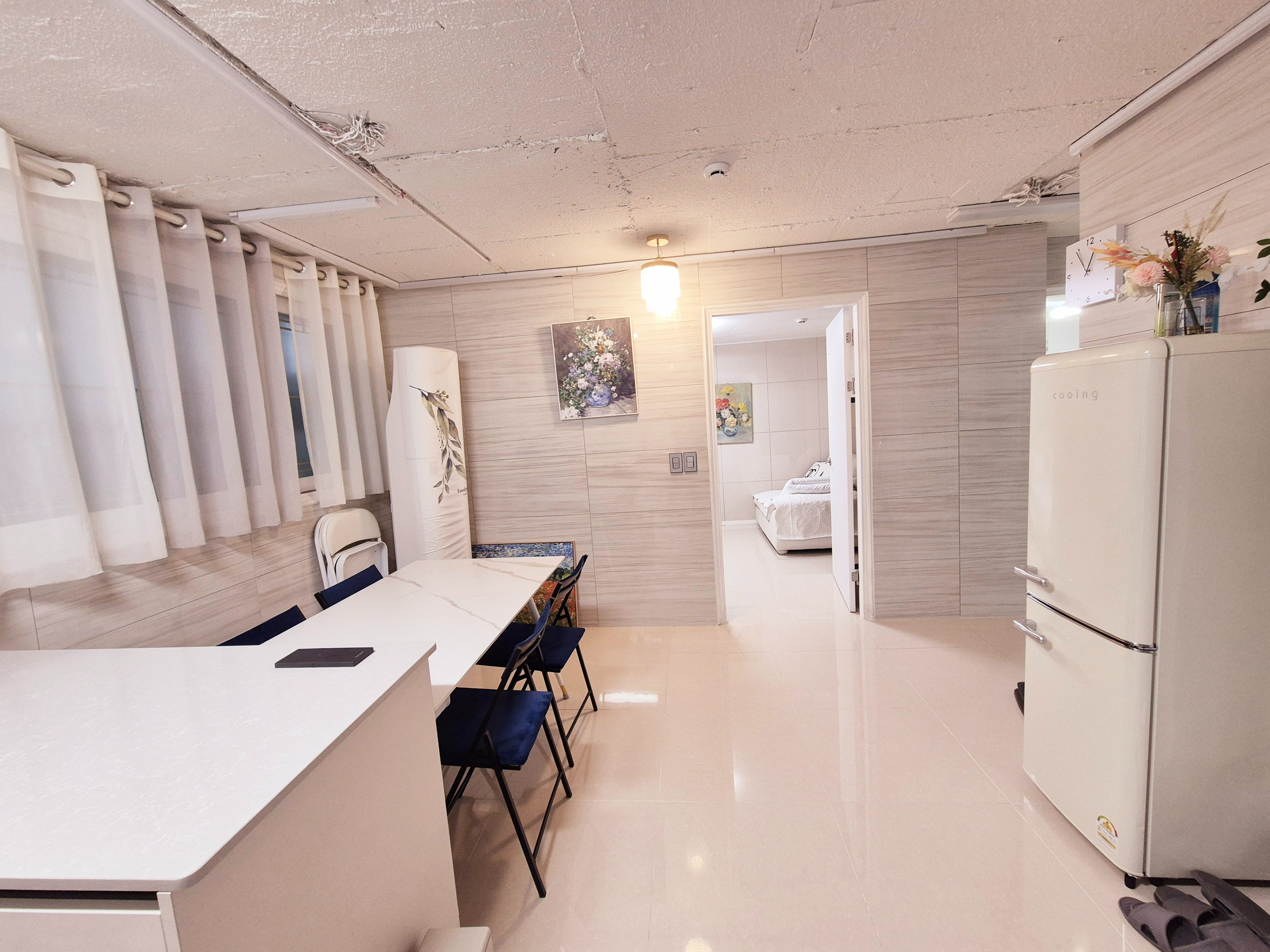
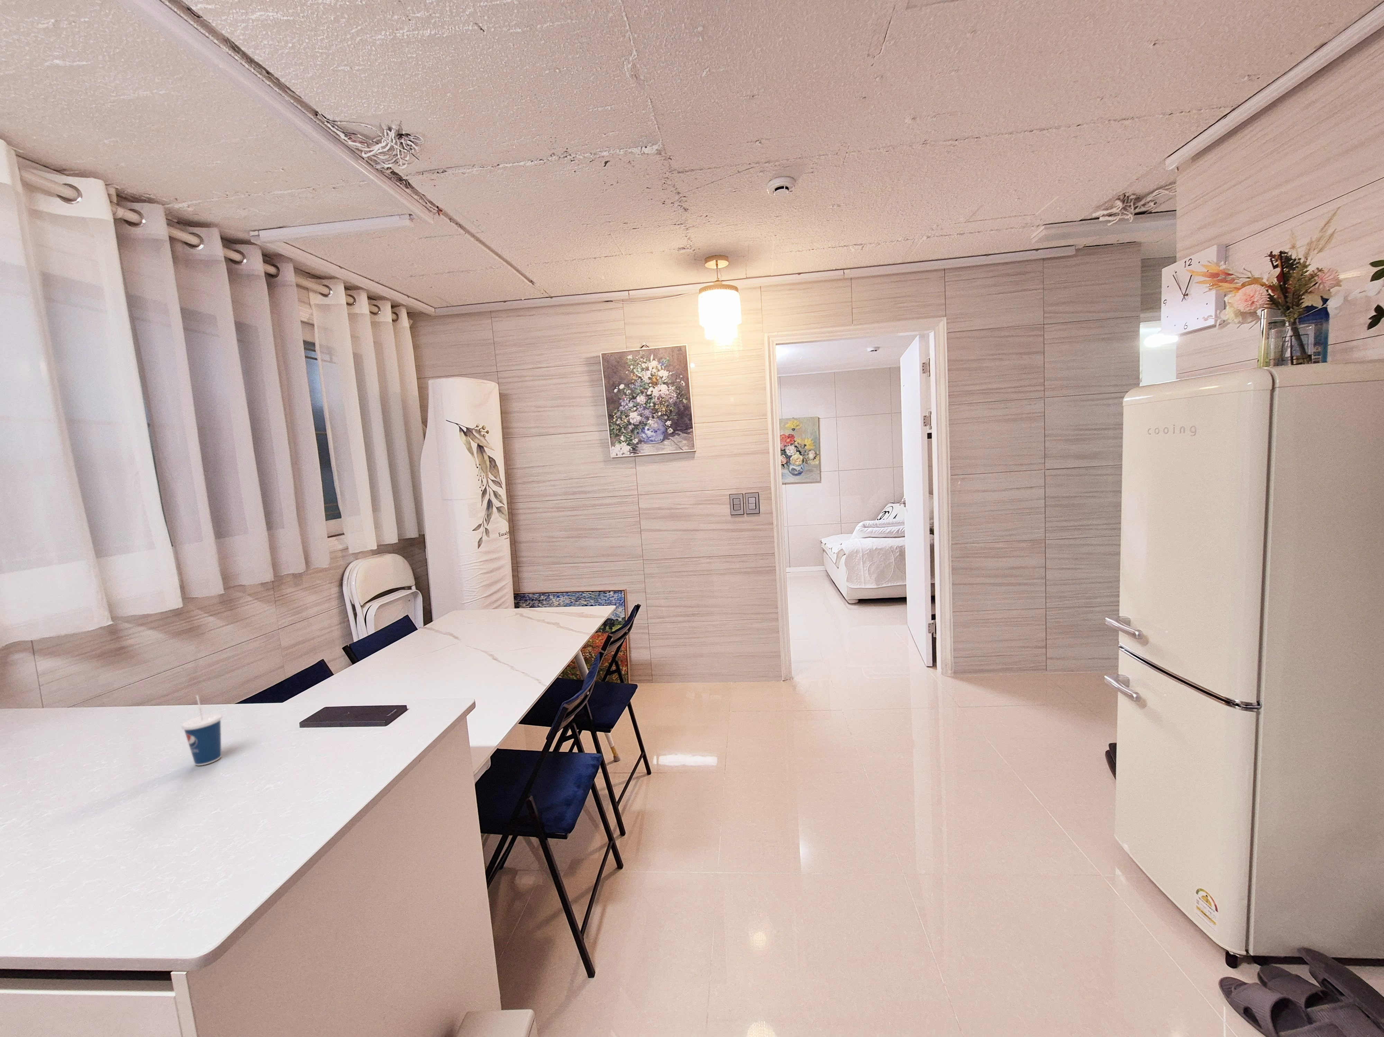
+ cup (203, 729)
